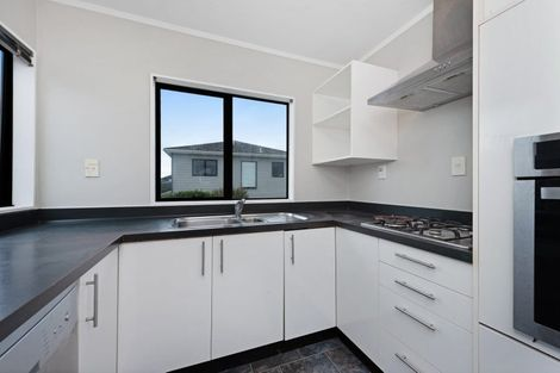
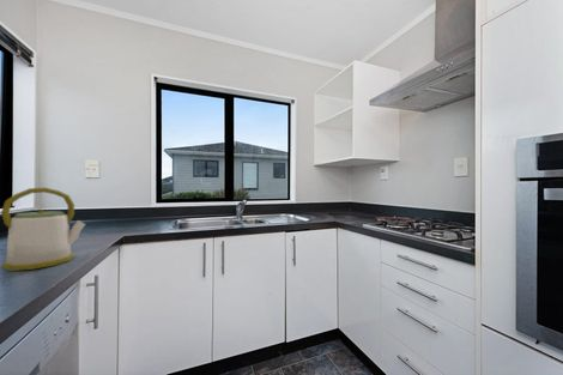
+ kettle (47, 224)
